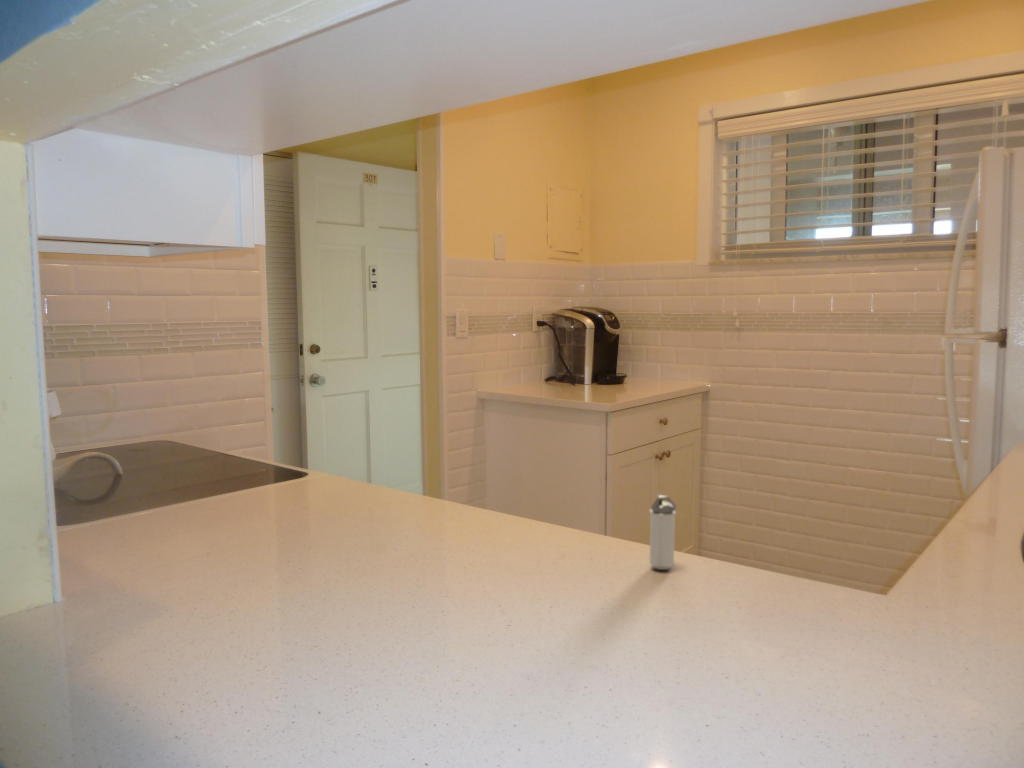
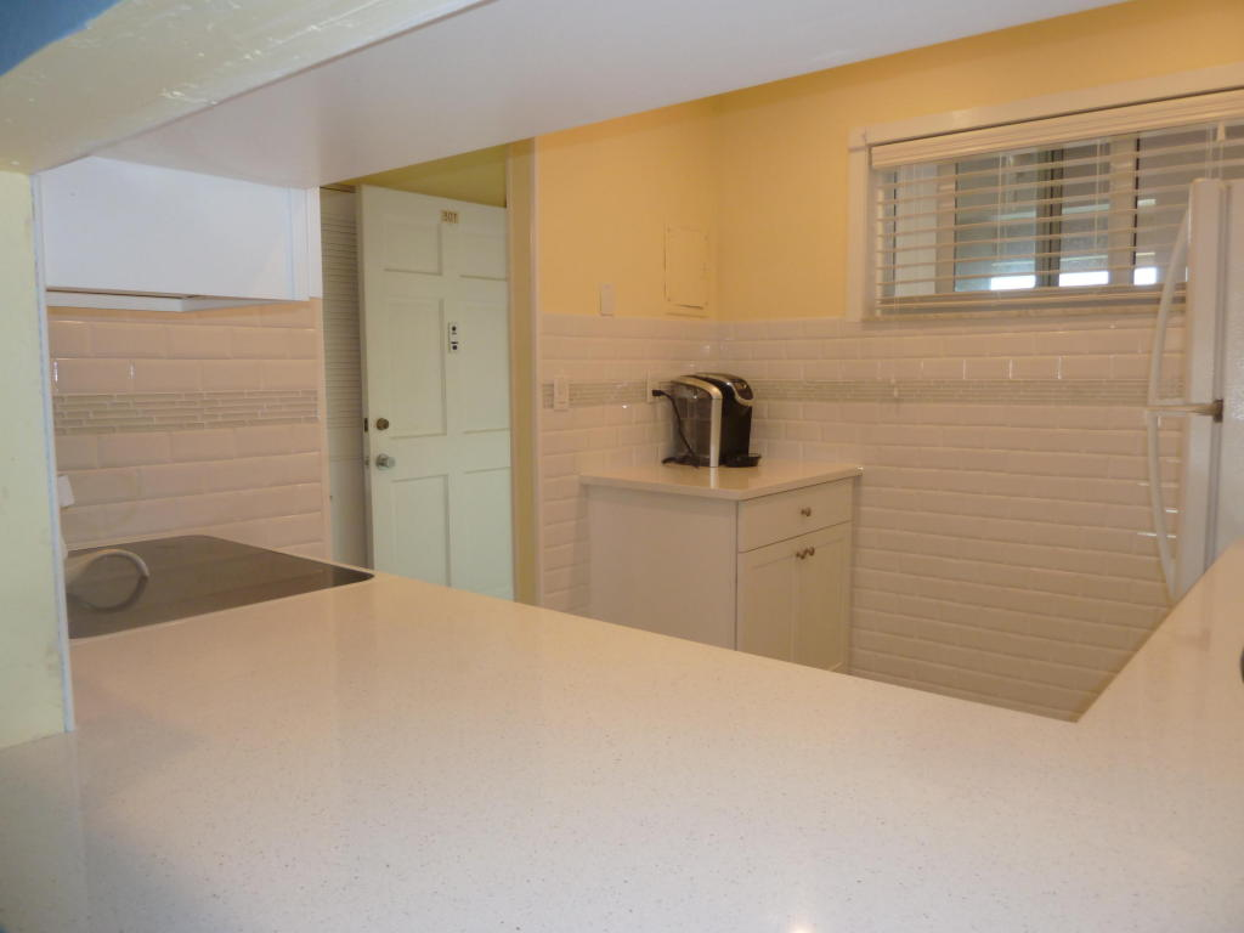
- shaker (662, 531)
